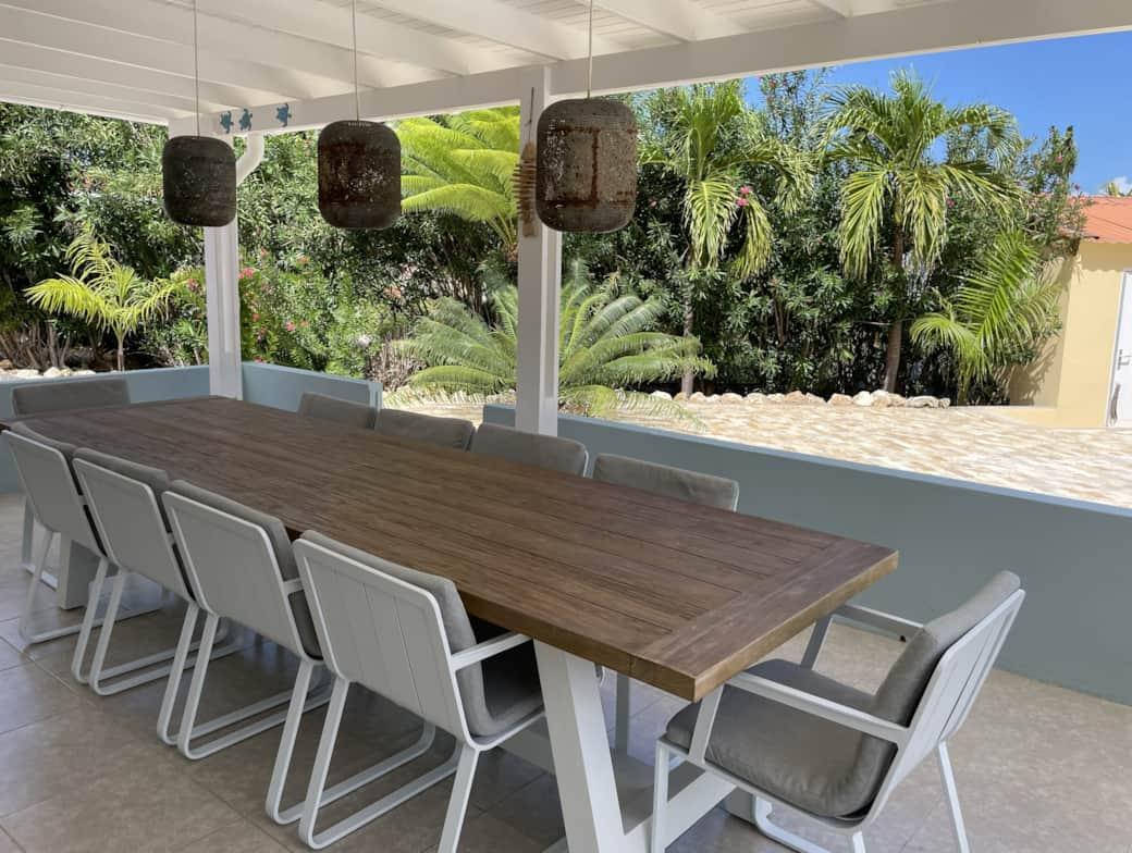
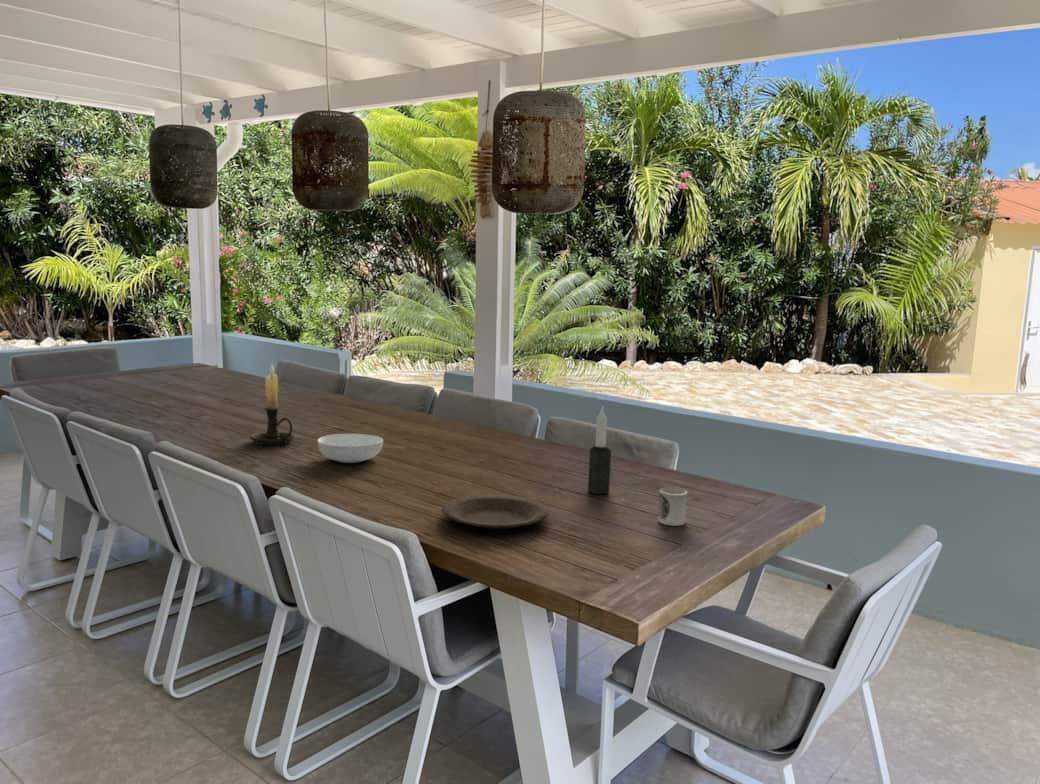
+ plate (495, 514)
+ candle holder (275, 403)
+ serving bowl (350, 449)
+ candle (600, 449)
+ cup (669, 504)
